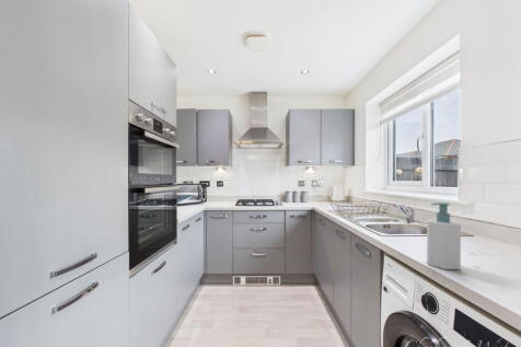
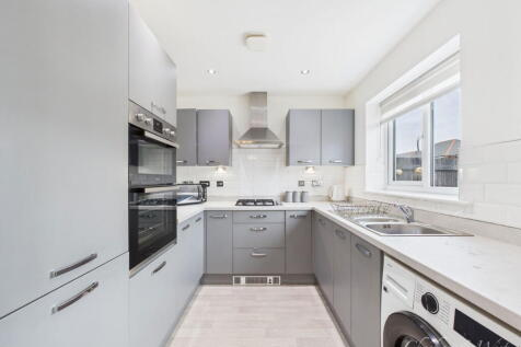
- soap bottle (442, 233)
